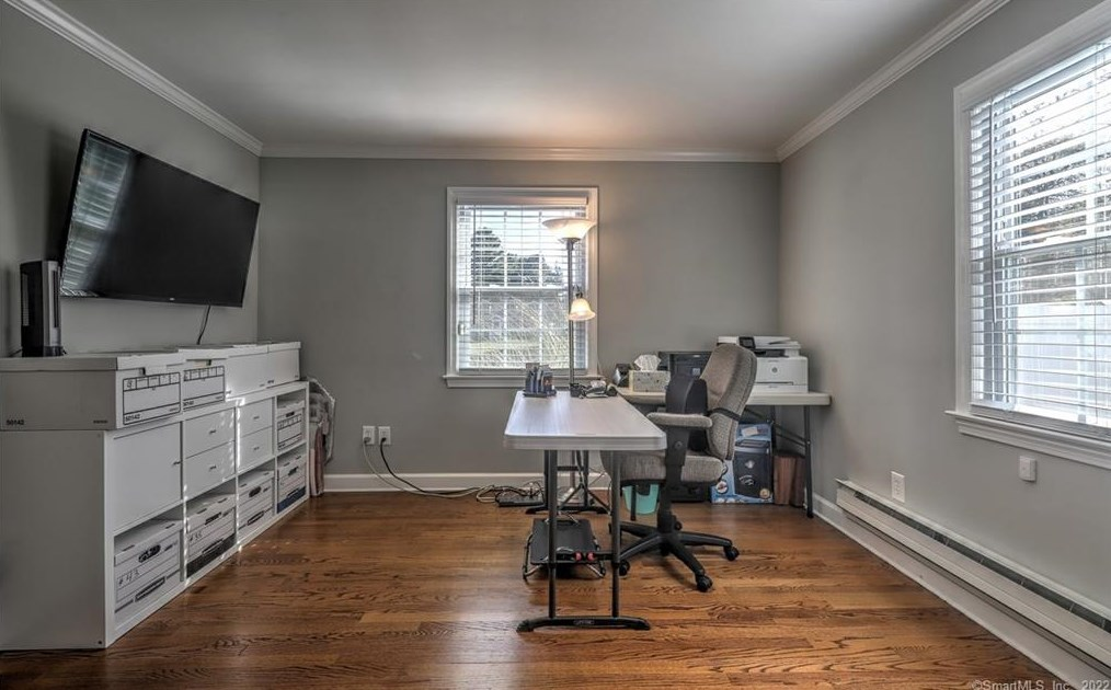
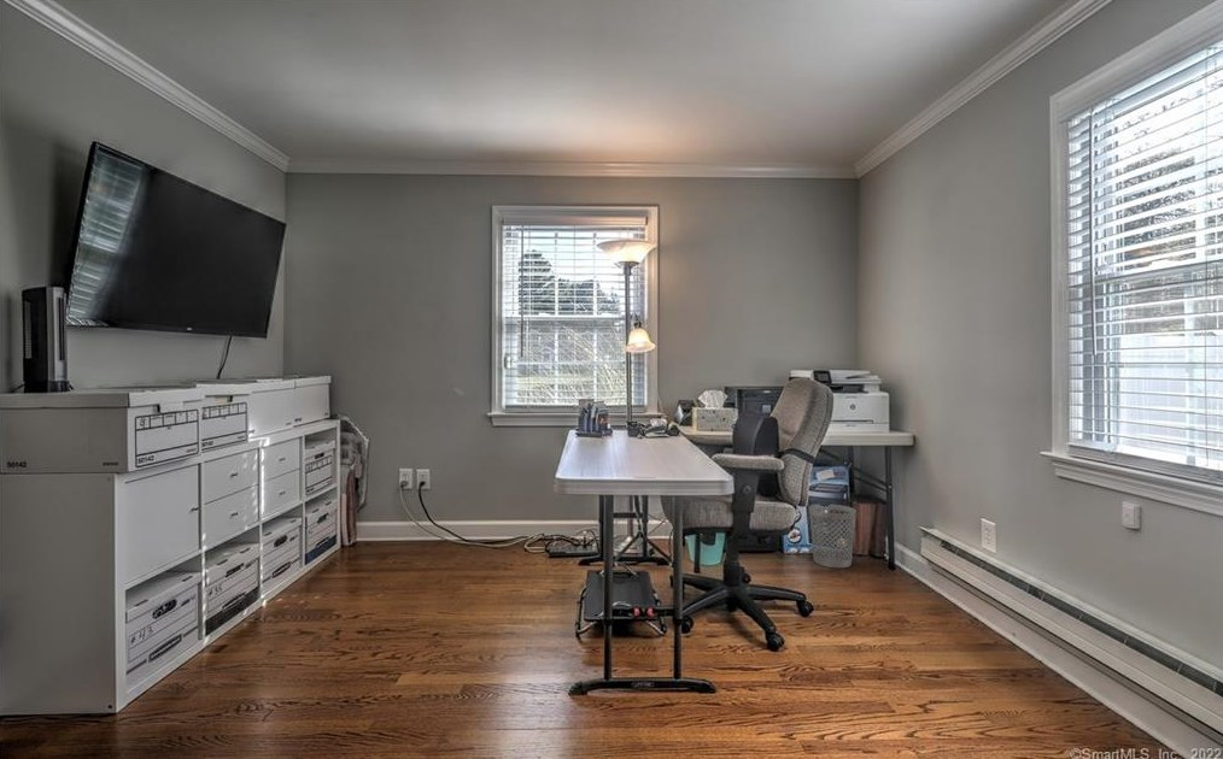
+ wastebasket (832, 535)
